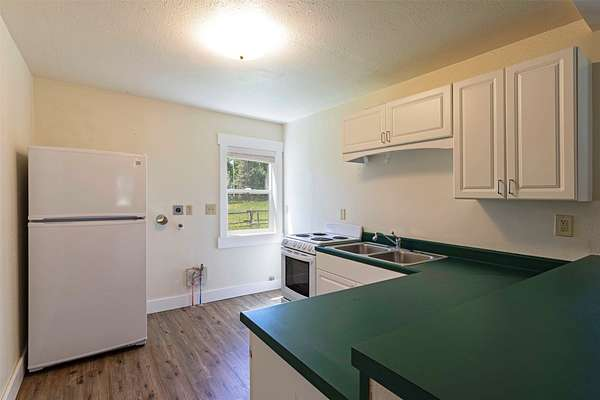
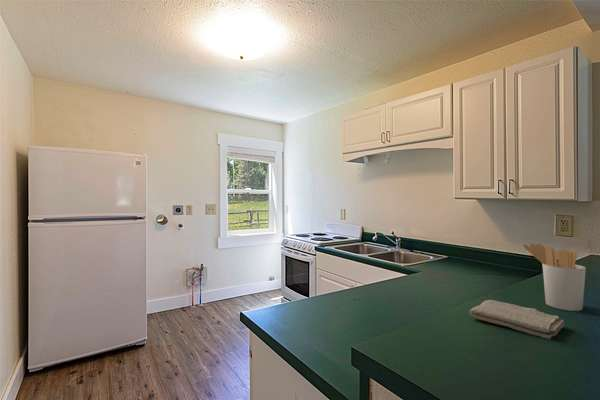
+ utensil holder (553, 273)
+ washcloth (514, 316)
